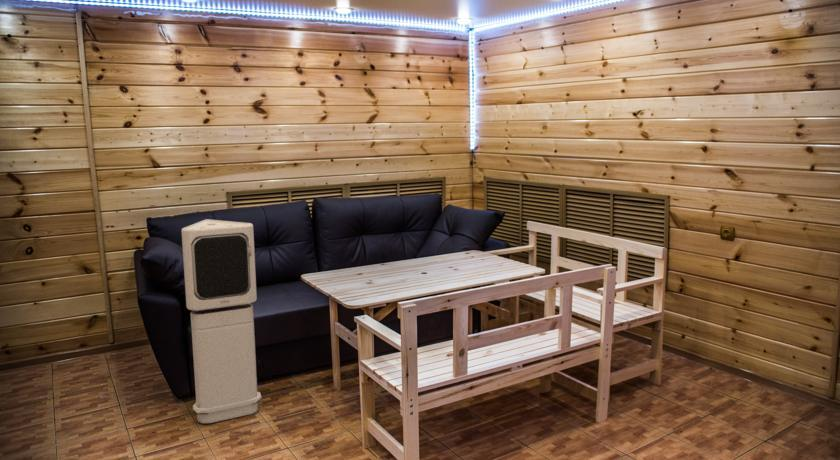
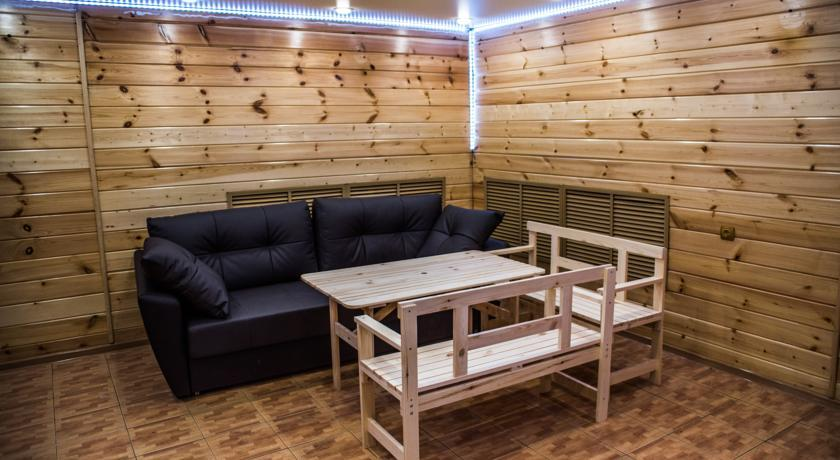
- air purifier (218, 317)
